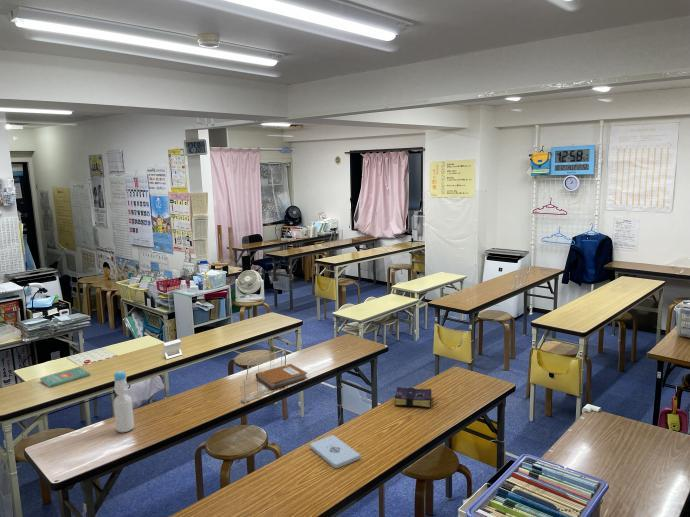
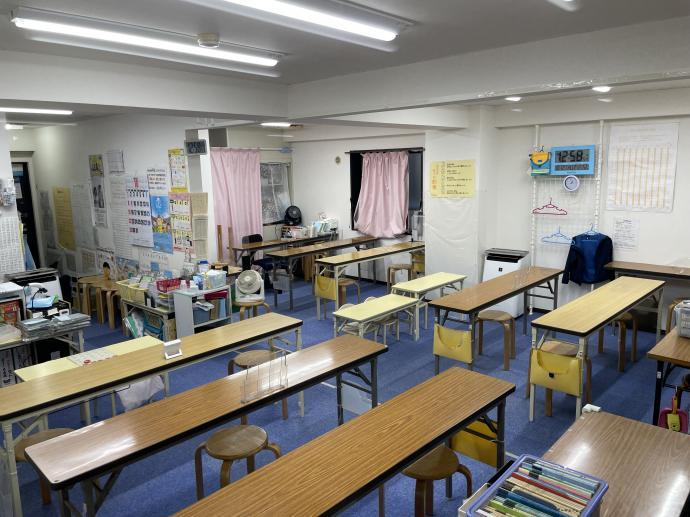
- notebook (282, 375)
- bottle (122, 400)
- book (65, 377)
- notepad (334, 450)
- book (413, 396)
